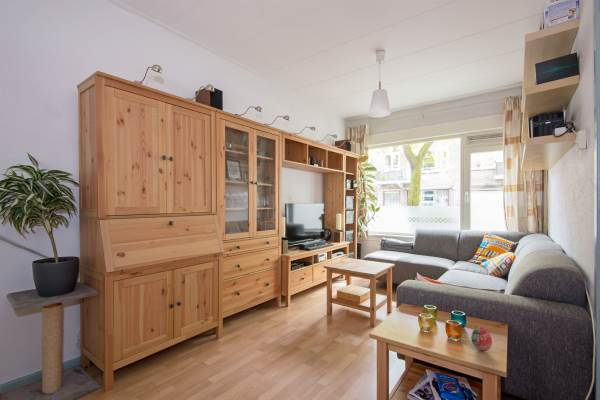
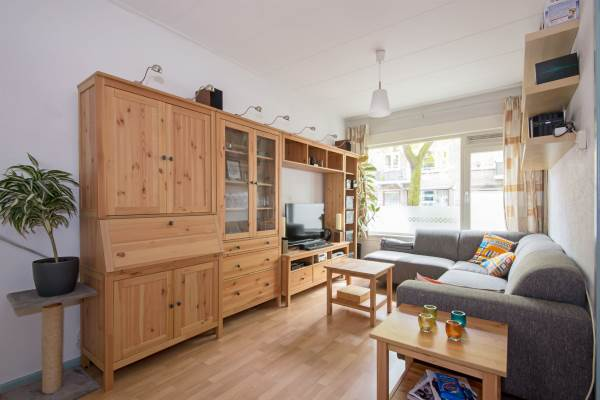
- decorative egg (481, 338)
